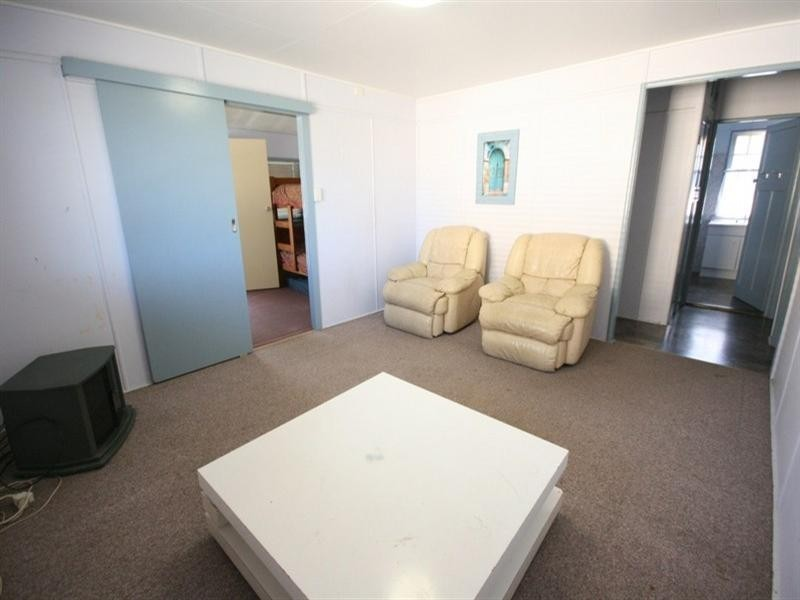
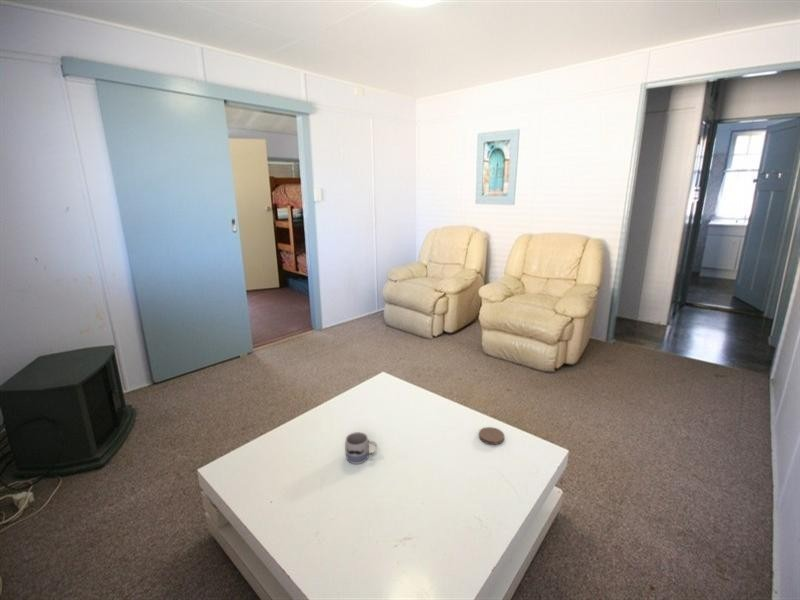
+ mug (361, 447)
+ coaster (491, 435)
